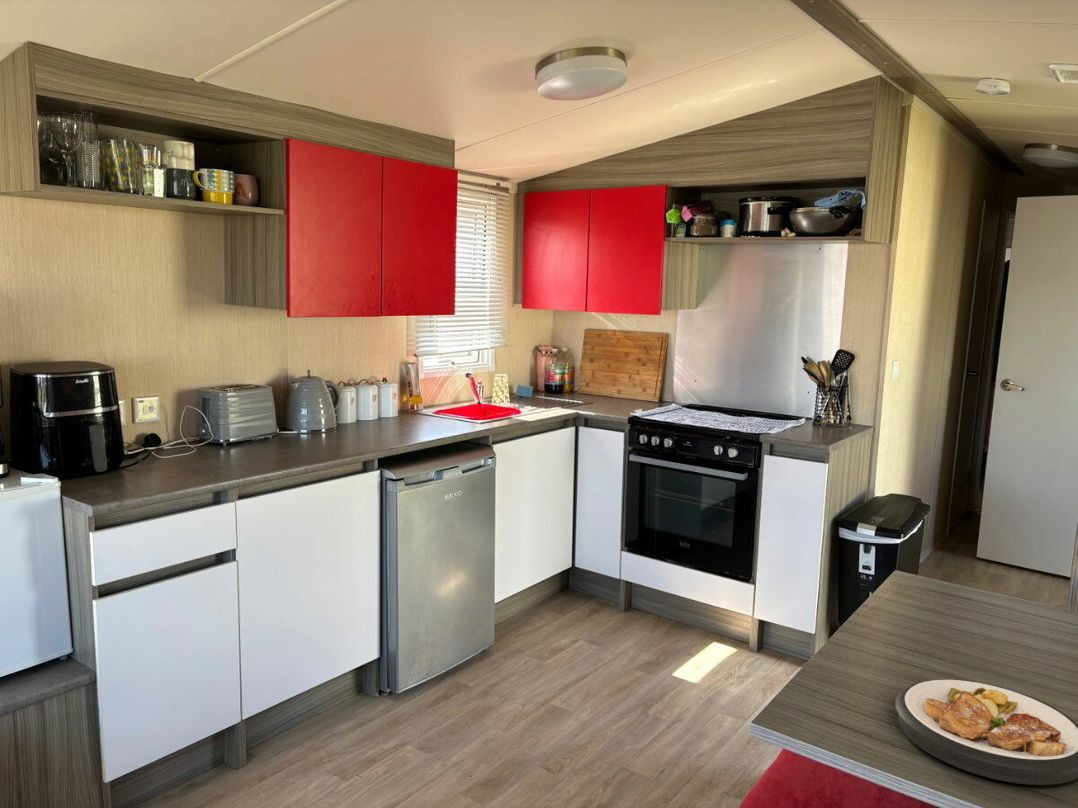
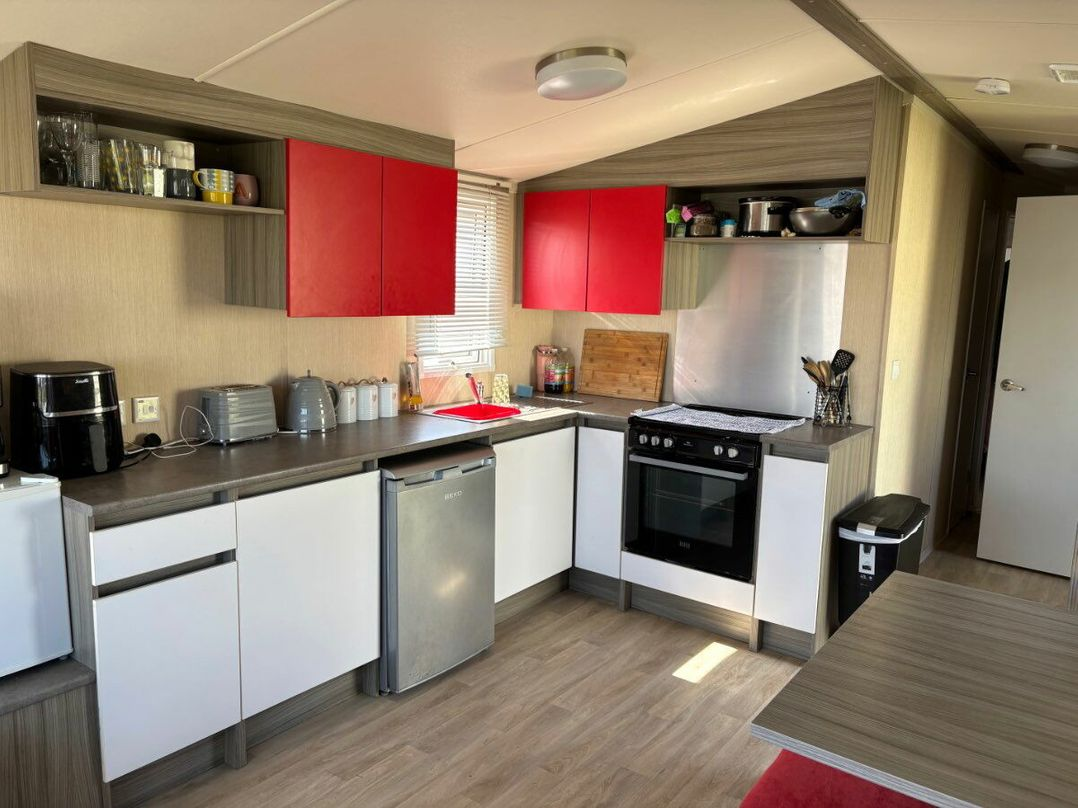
- plate (989, 719)
